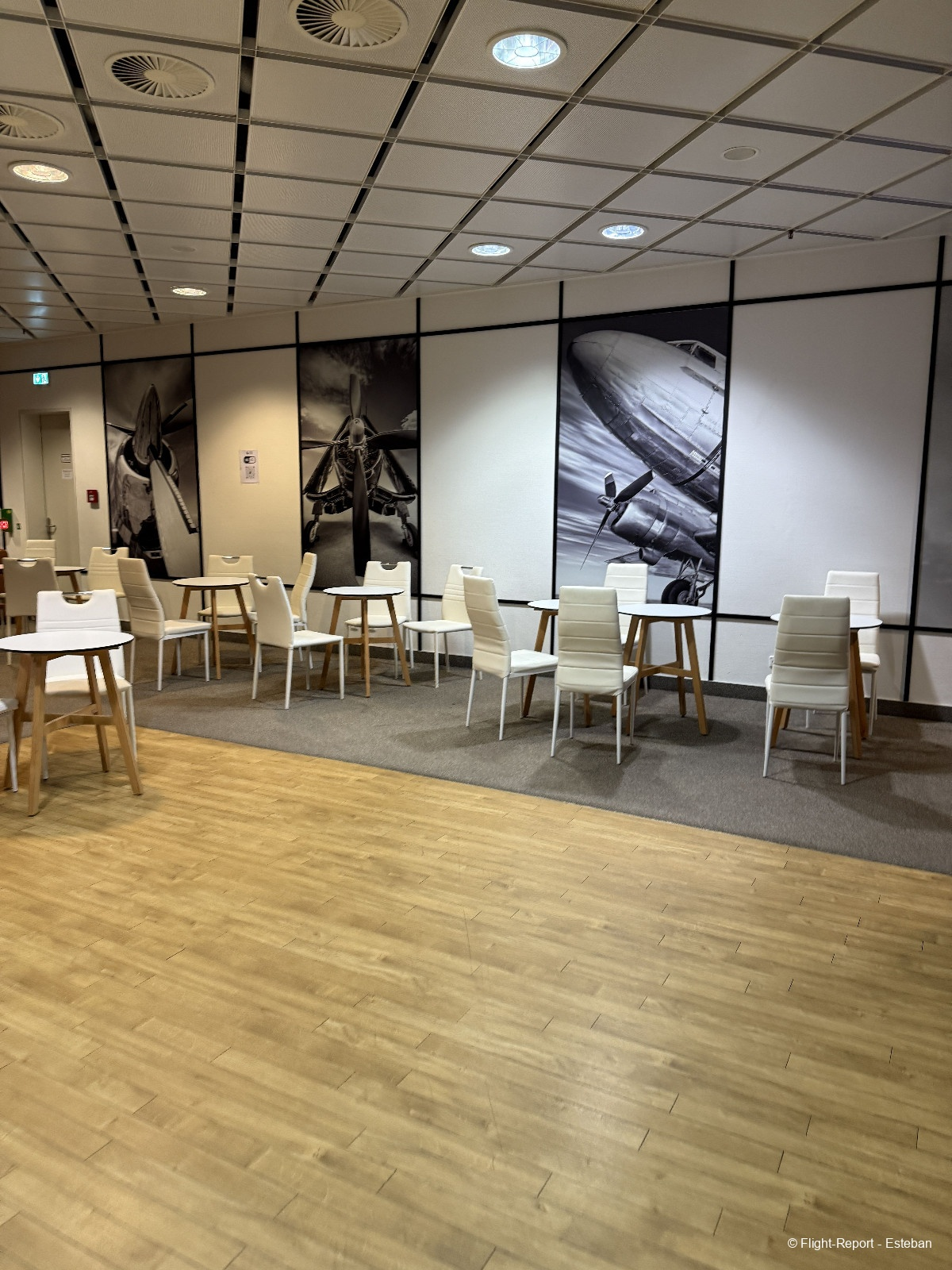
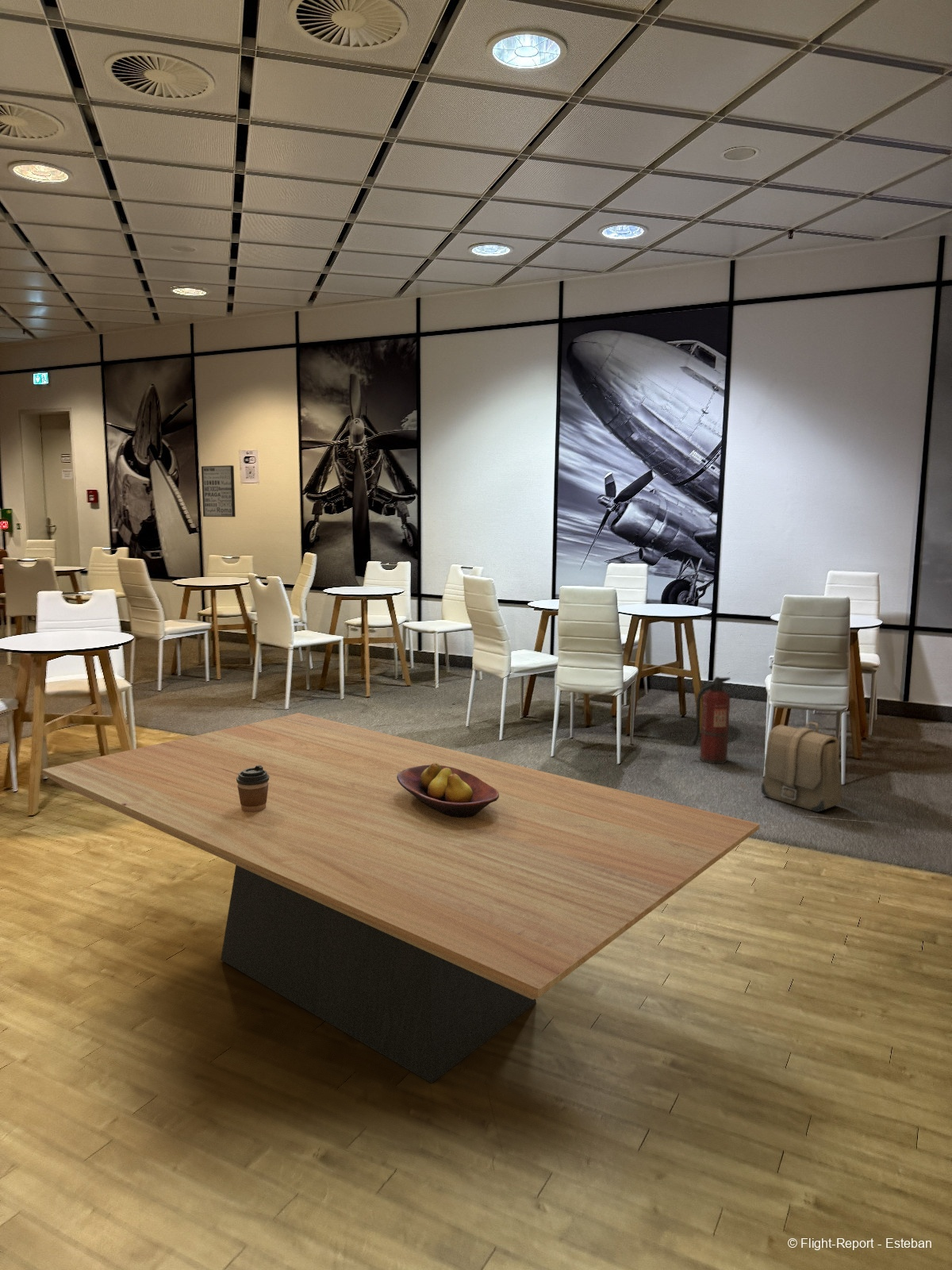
+ backpack (800, 764)
+ coffee cup (253, 787)
+ fire extinguisher (711, 718)
+ wall art (218, 491)
+ dining table (370, 888)
+ fruit bowl (446, 784)
